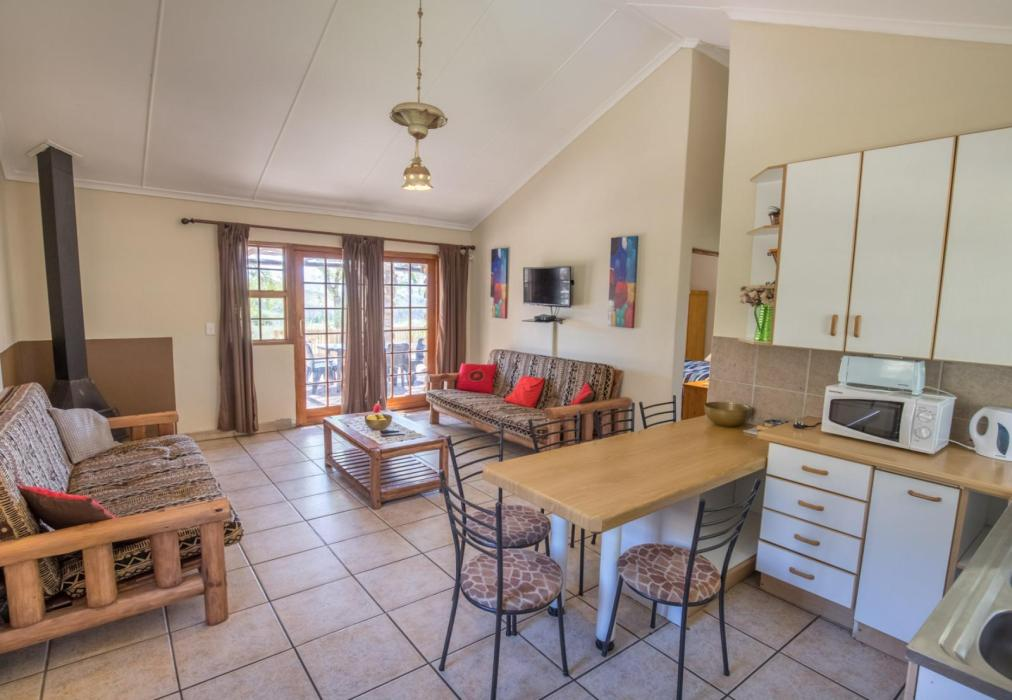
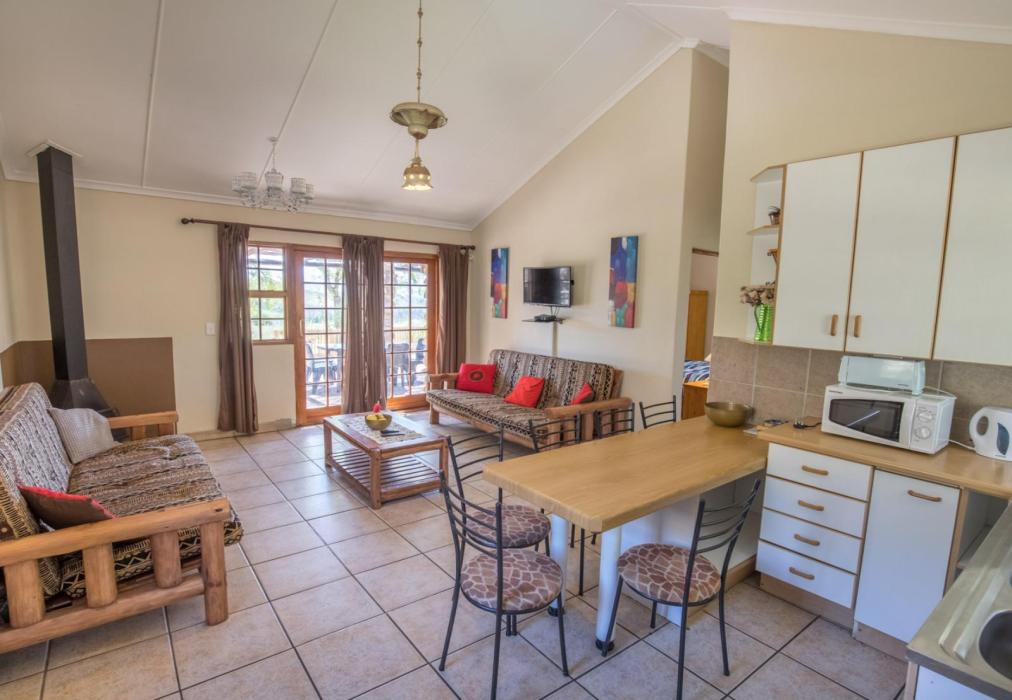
+ chandelier (274, 176)
